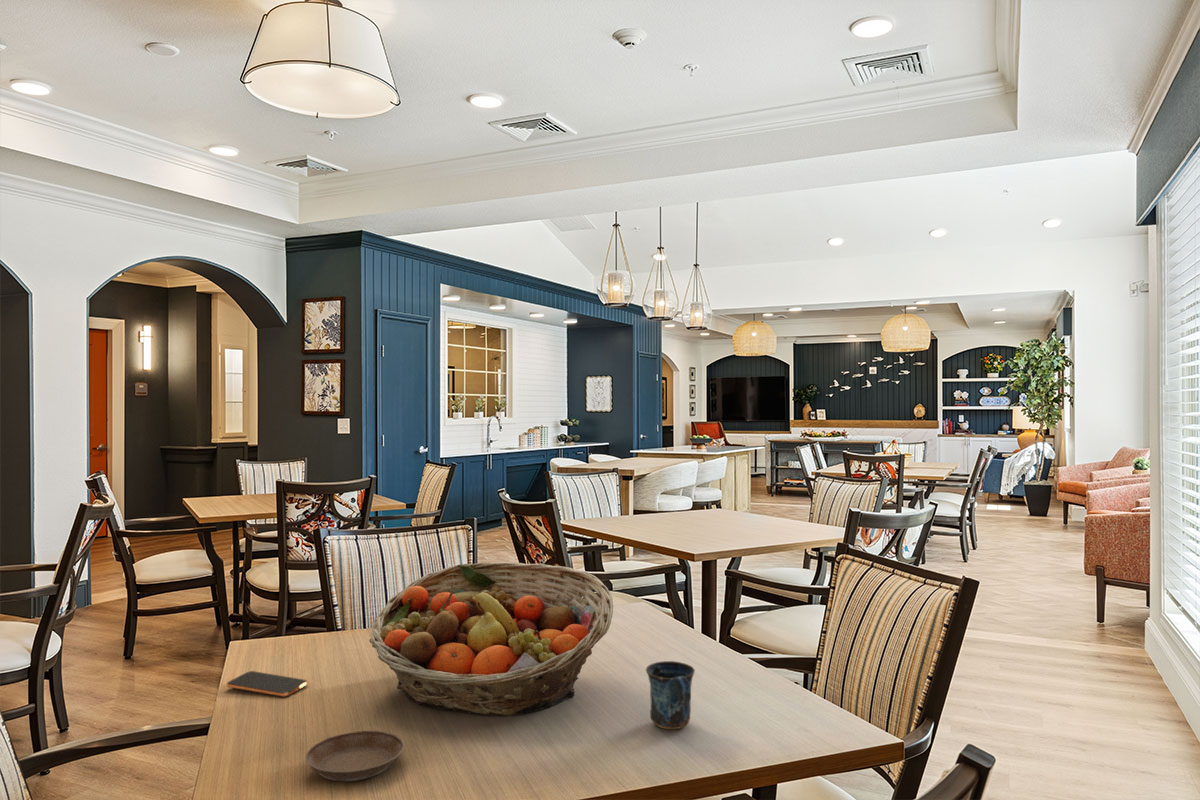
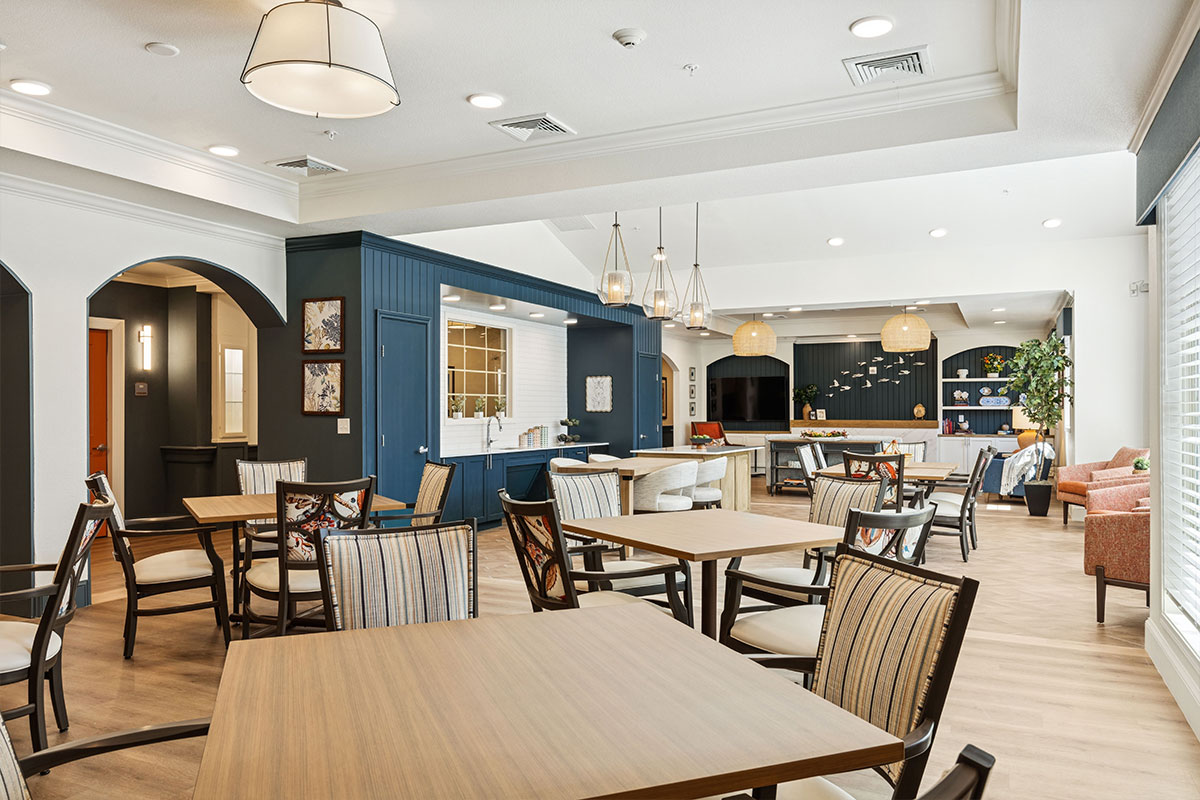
- fruit basket (492, 632)
- smartphone (267, 683)
- saucer (355, 757)
- mug (669, 698)
